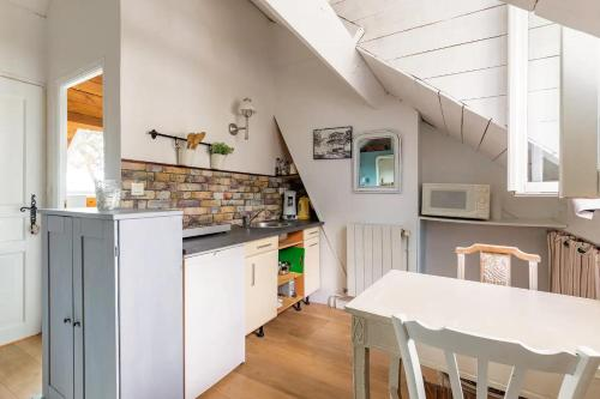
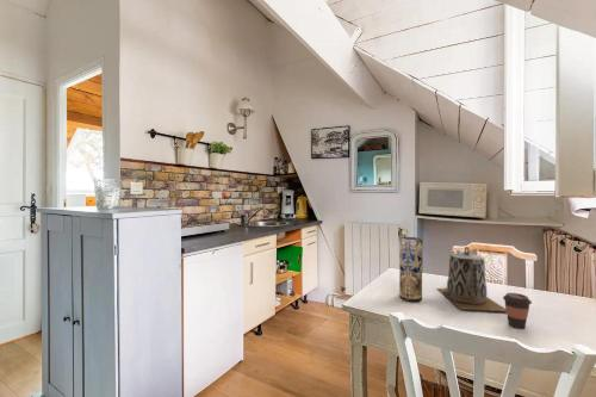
+ teapot (468, 272)
+ coffee cup (516, 310)
+ vase (410, 267)
